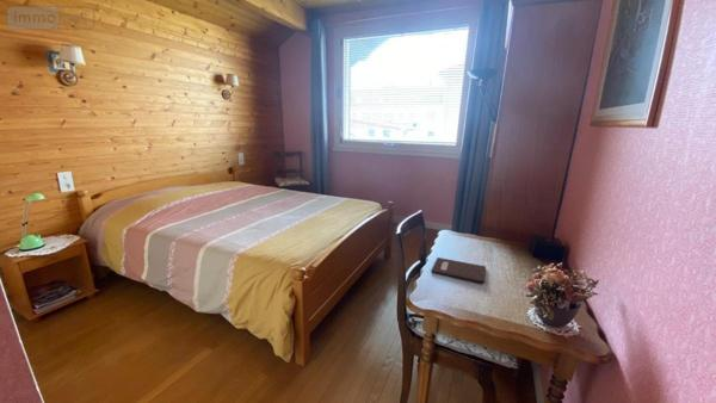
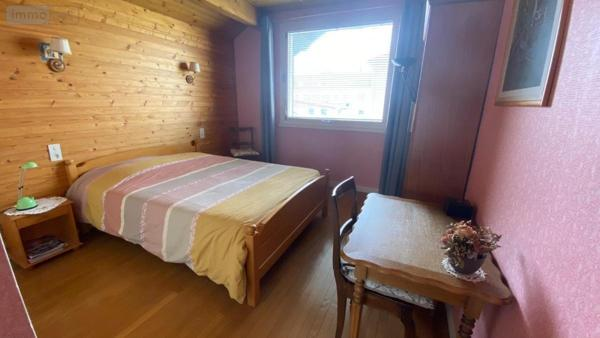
- notebook (458, 268)
